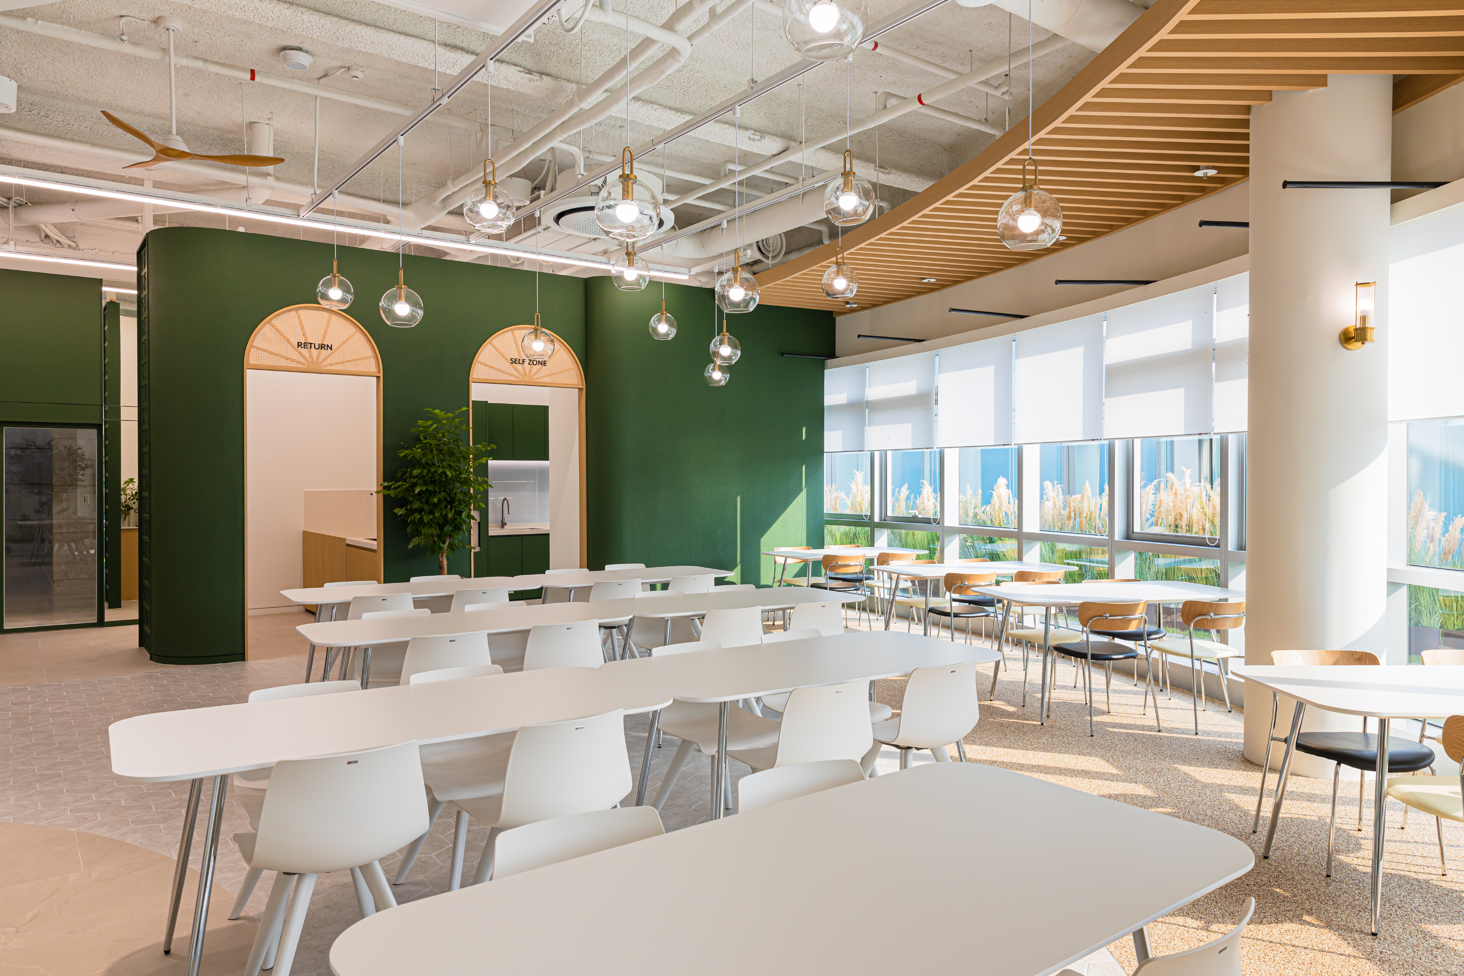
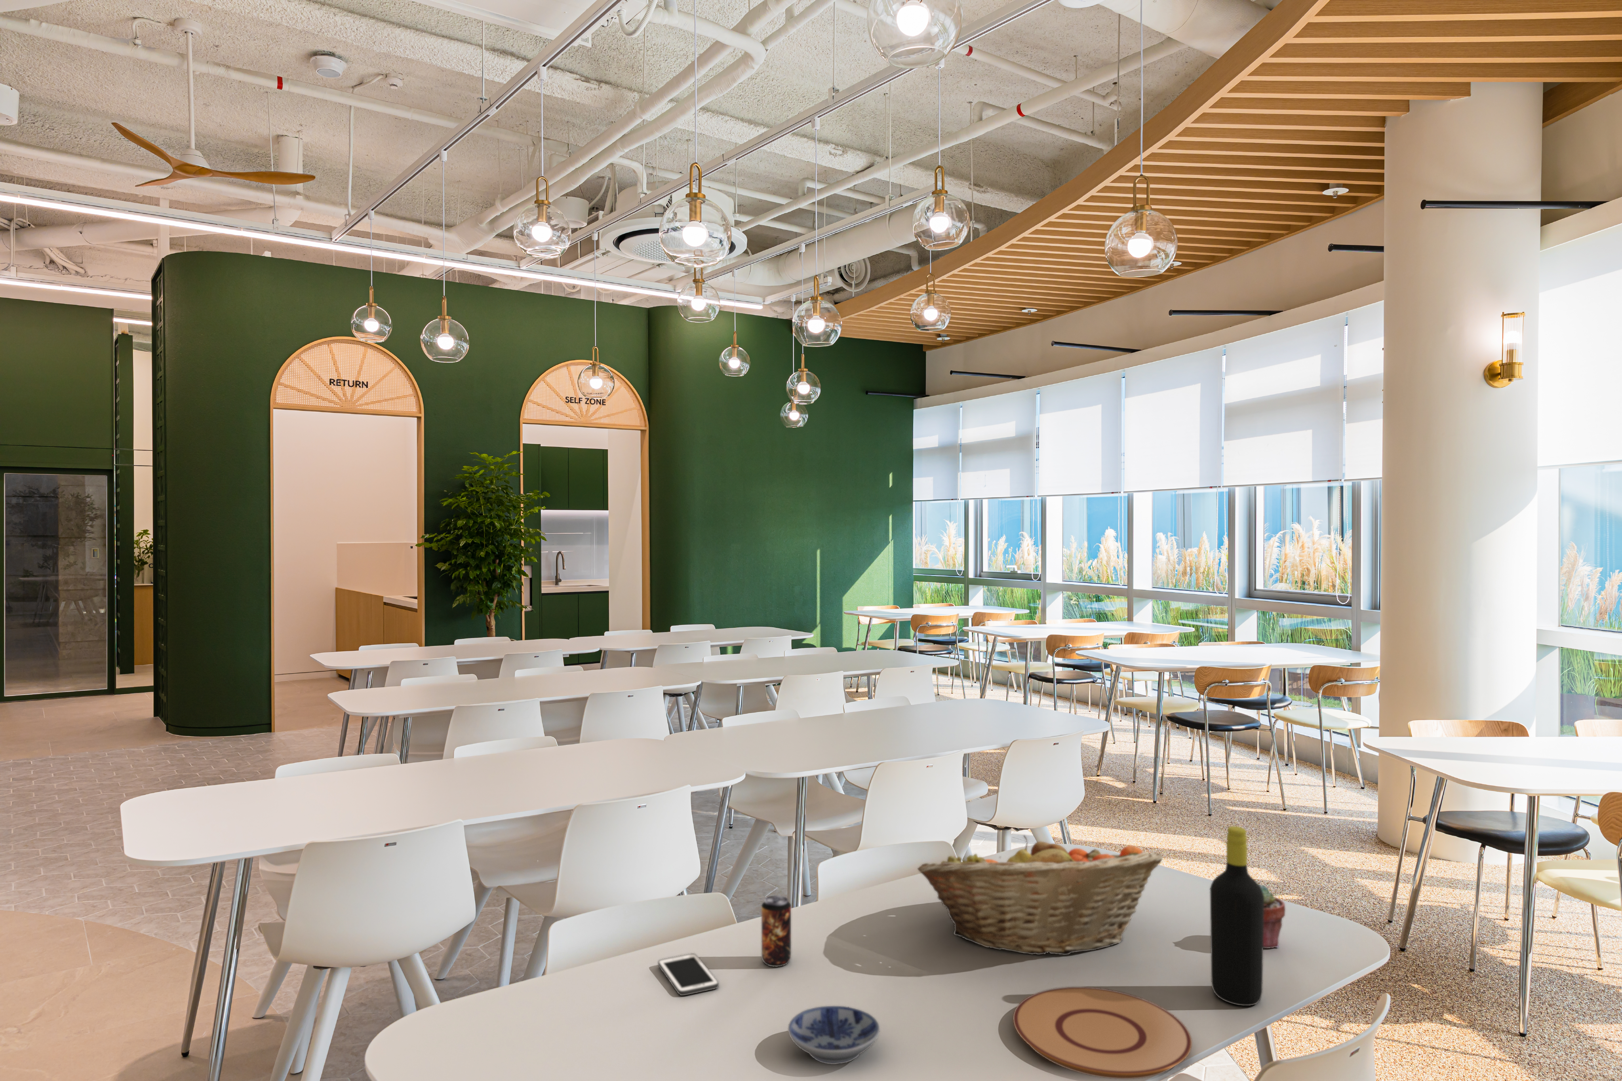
+ potted succulent (1264, 913)
+ cell phone (688, 974)
+ plate (1101, 1030)
+ bottle (1236, 912)
+ beverage can (776, 930)
+ fruit basket (1039, 882)
+ bowl (834, 1038)
